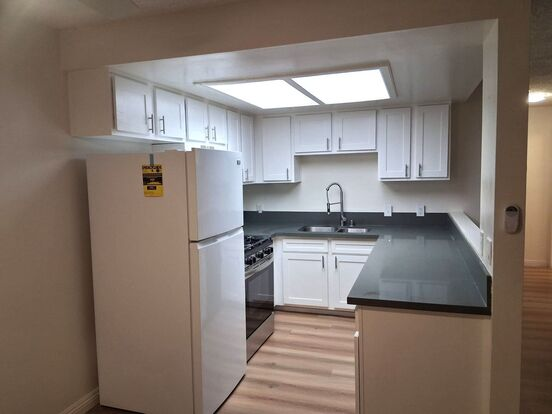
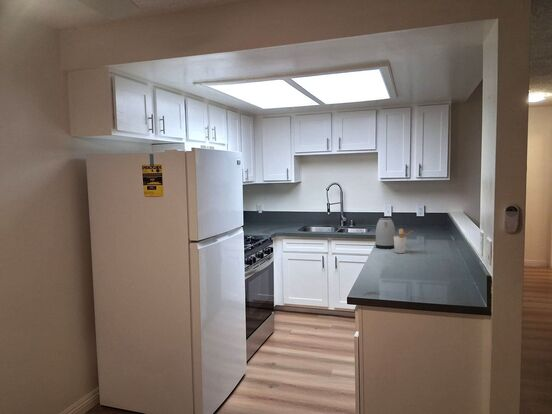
+ utensil holder (403, 240)
+ kettle (385, 231)
